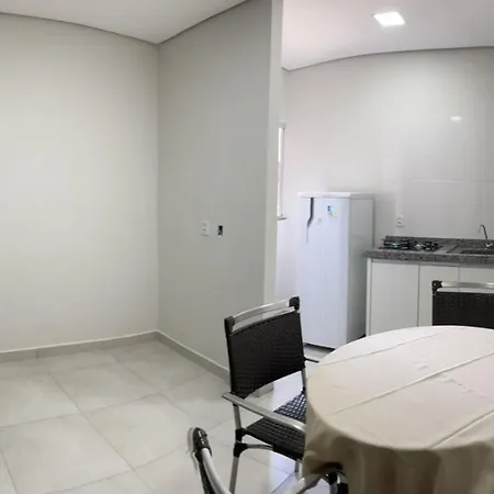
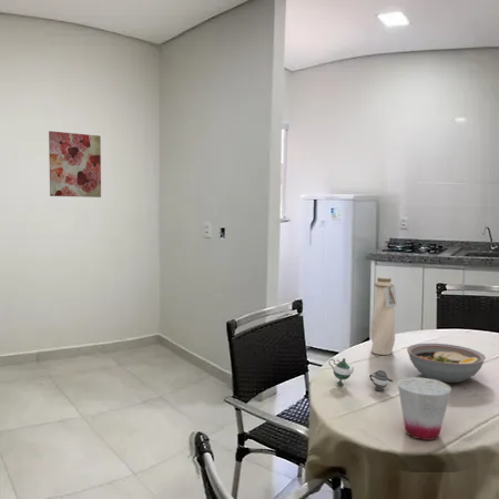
+ teapot (353, 370)
+ water bottle (384, 315)
+ wall art (75, 165)
+ bowl (445, 365)
+ cup (422, 409)
